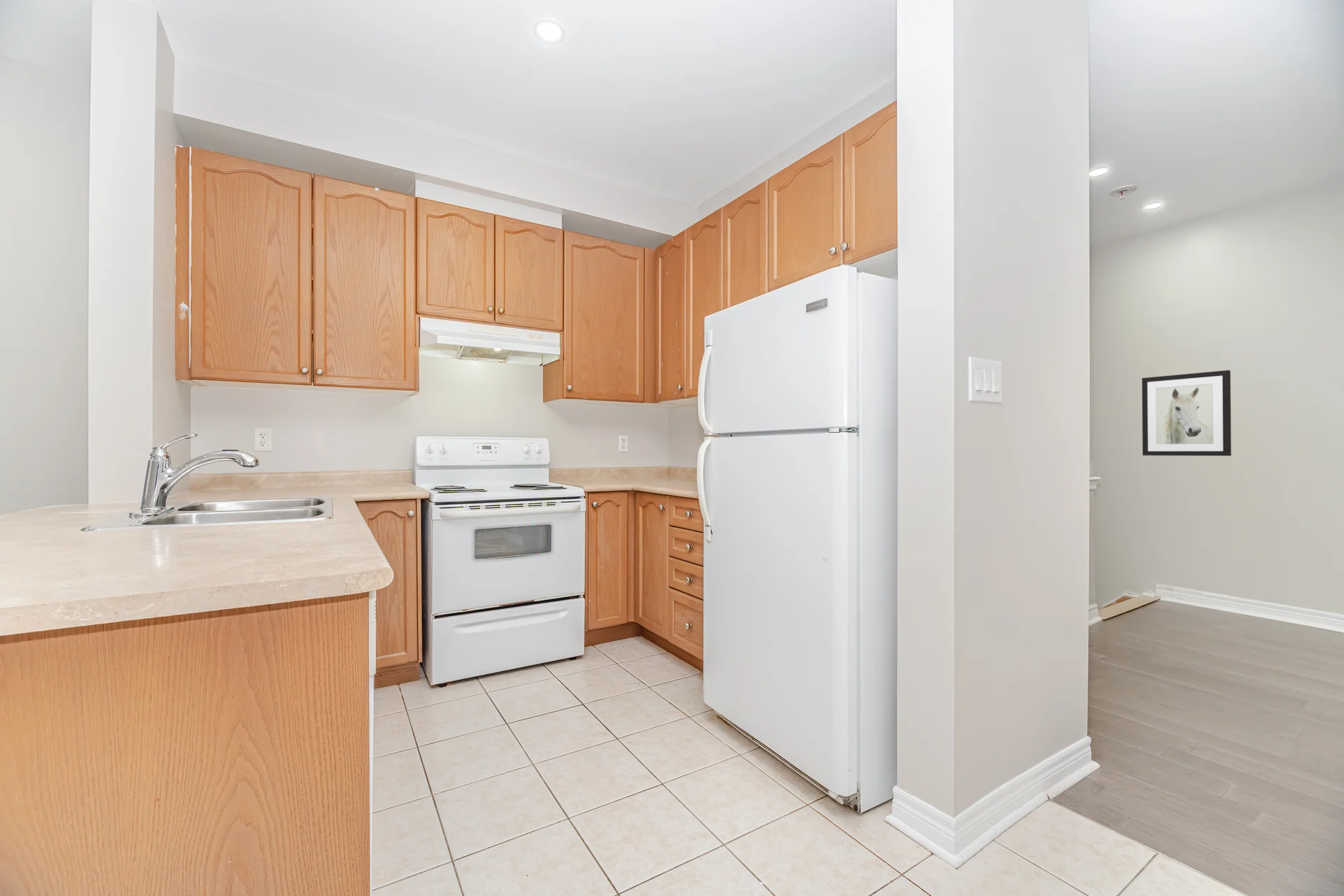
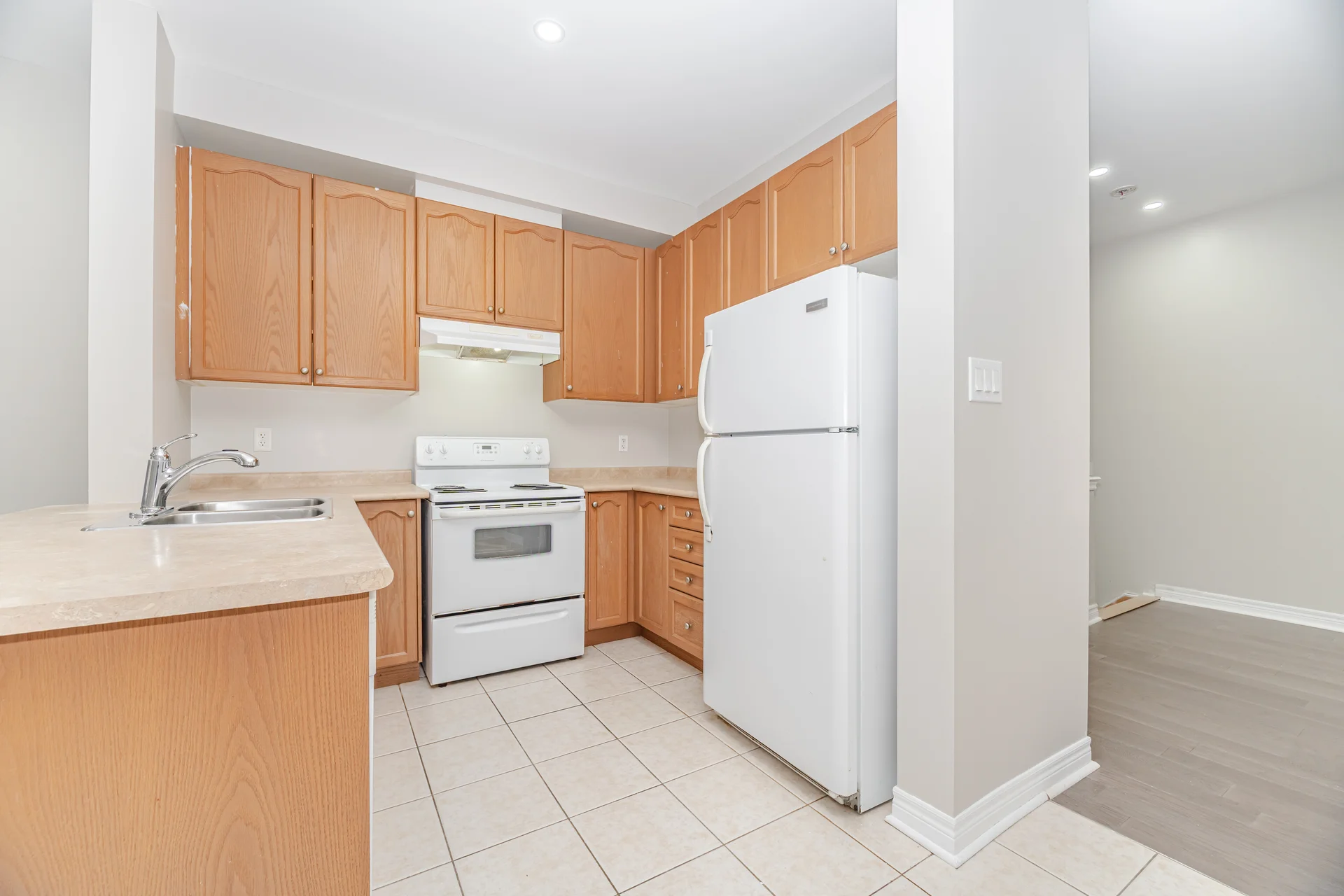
- wall art (1184, 414)
